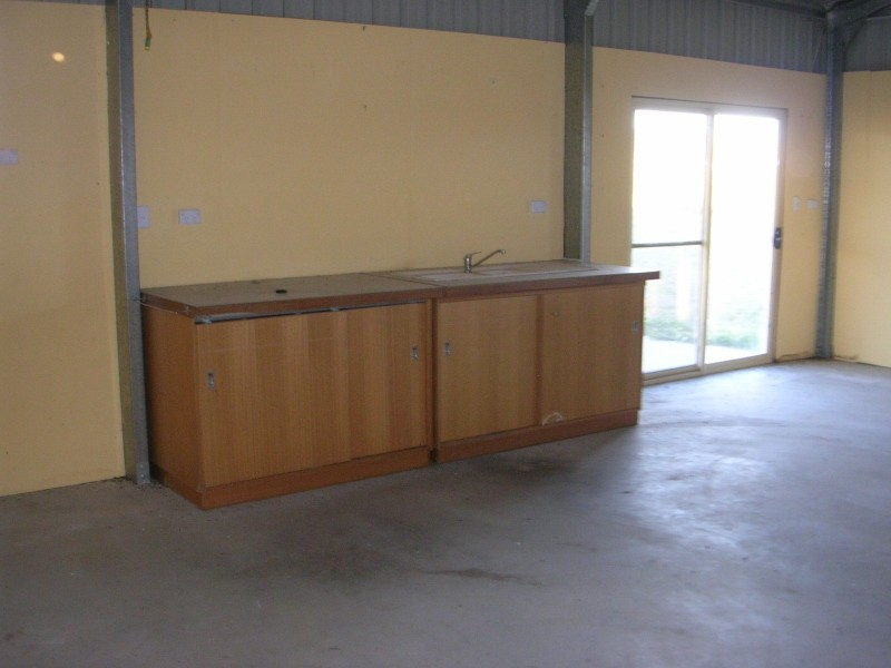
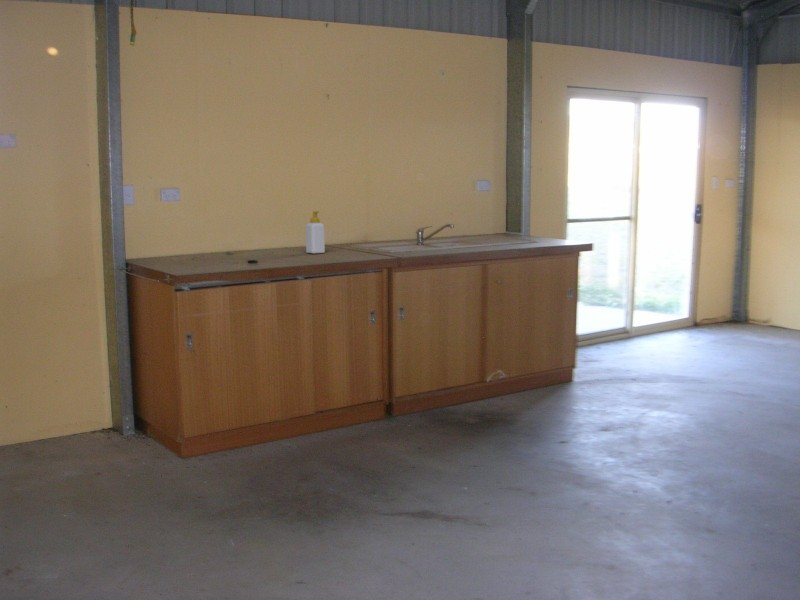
+ soap bottle (315, 232)
